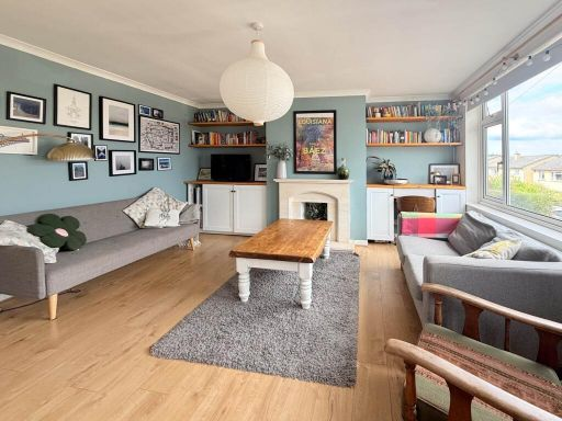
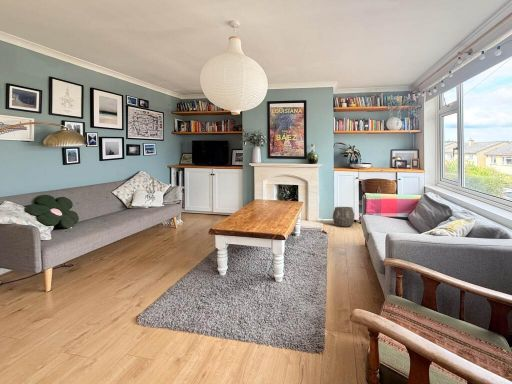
+ woven basket (343, 216)
